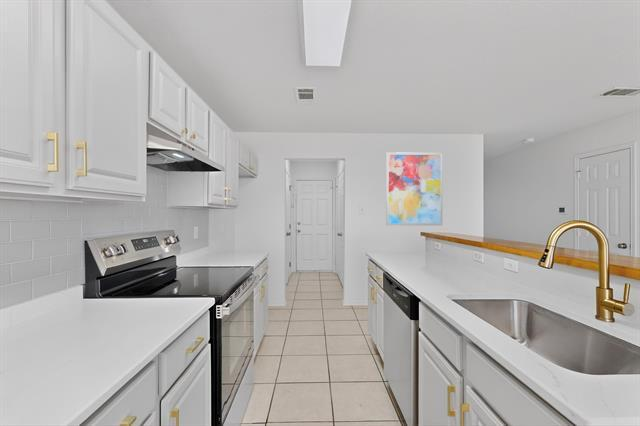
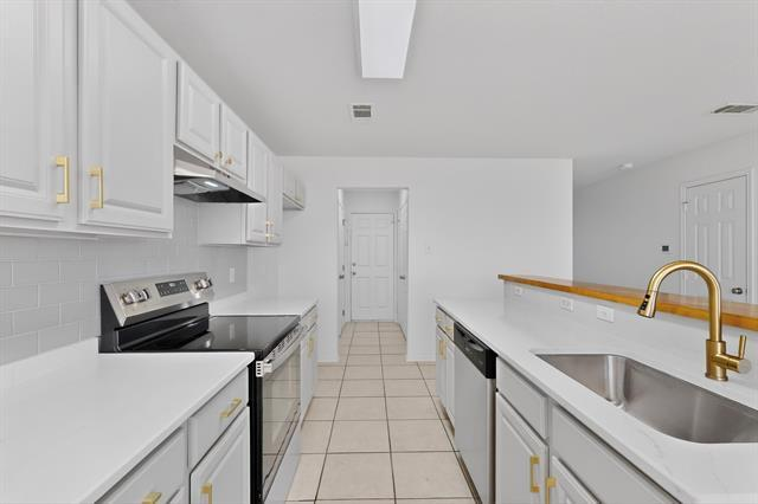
- wall art (414, 189)
